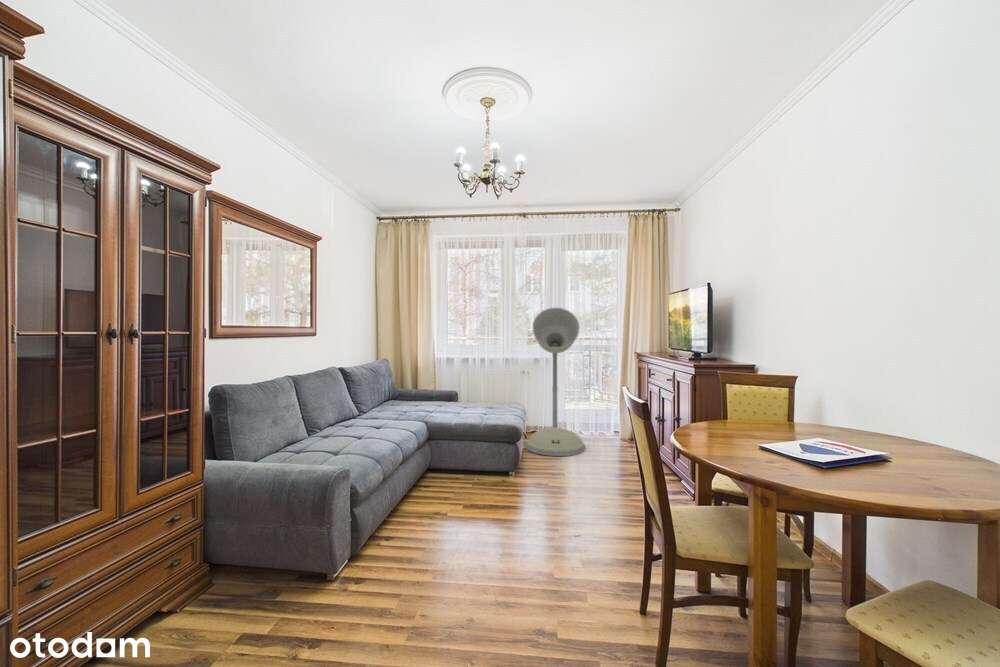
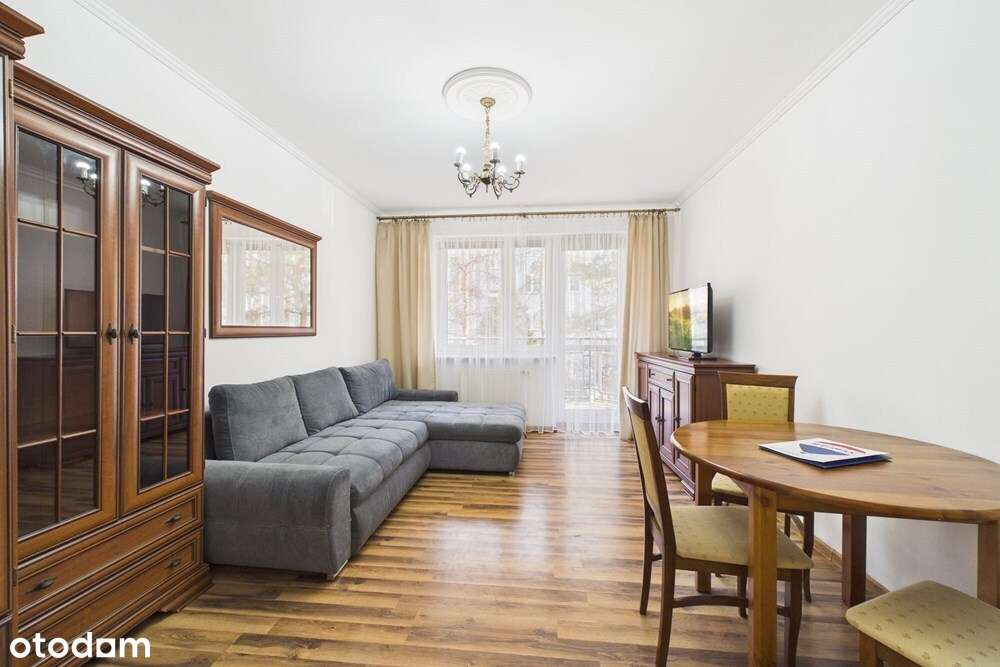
- floor lamp (555, 375)
